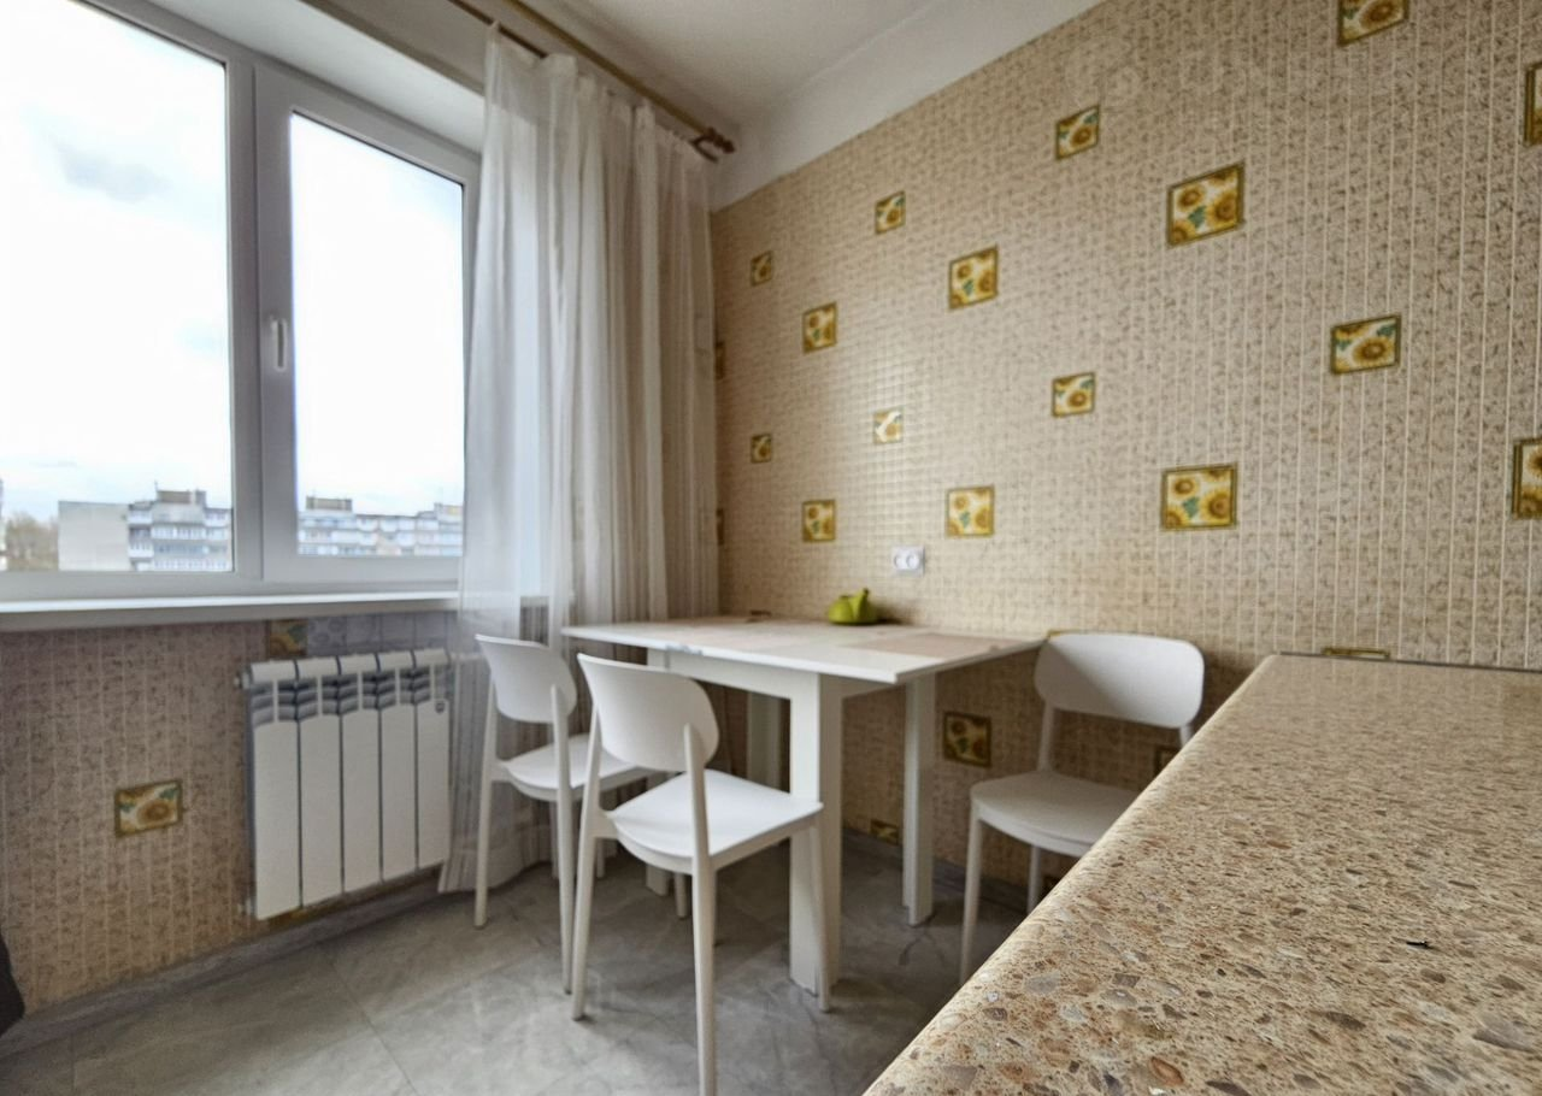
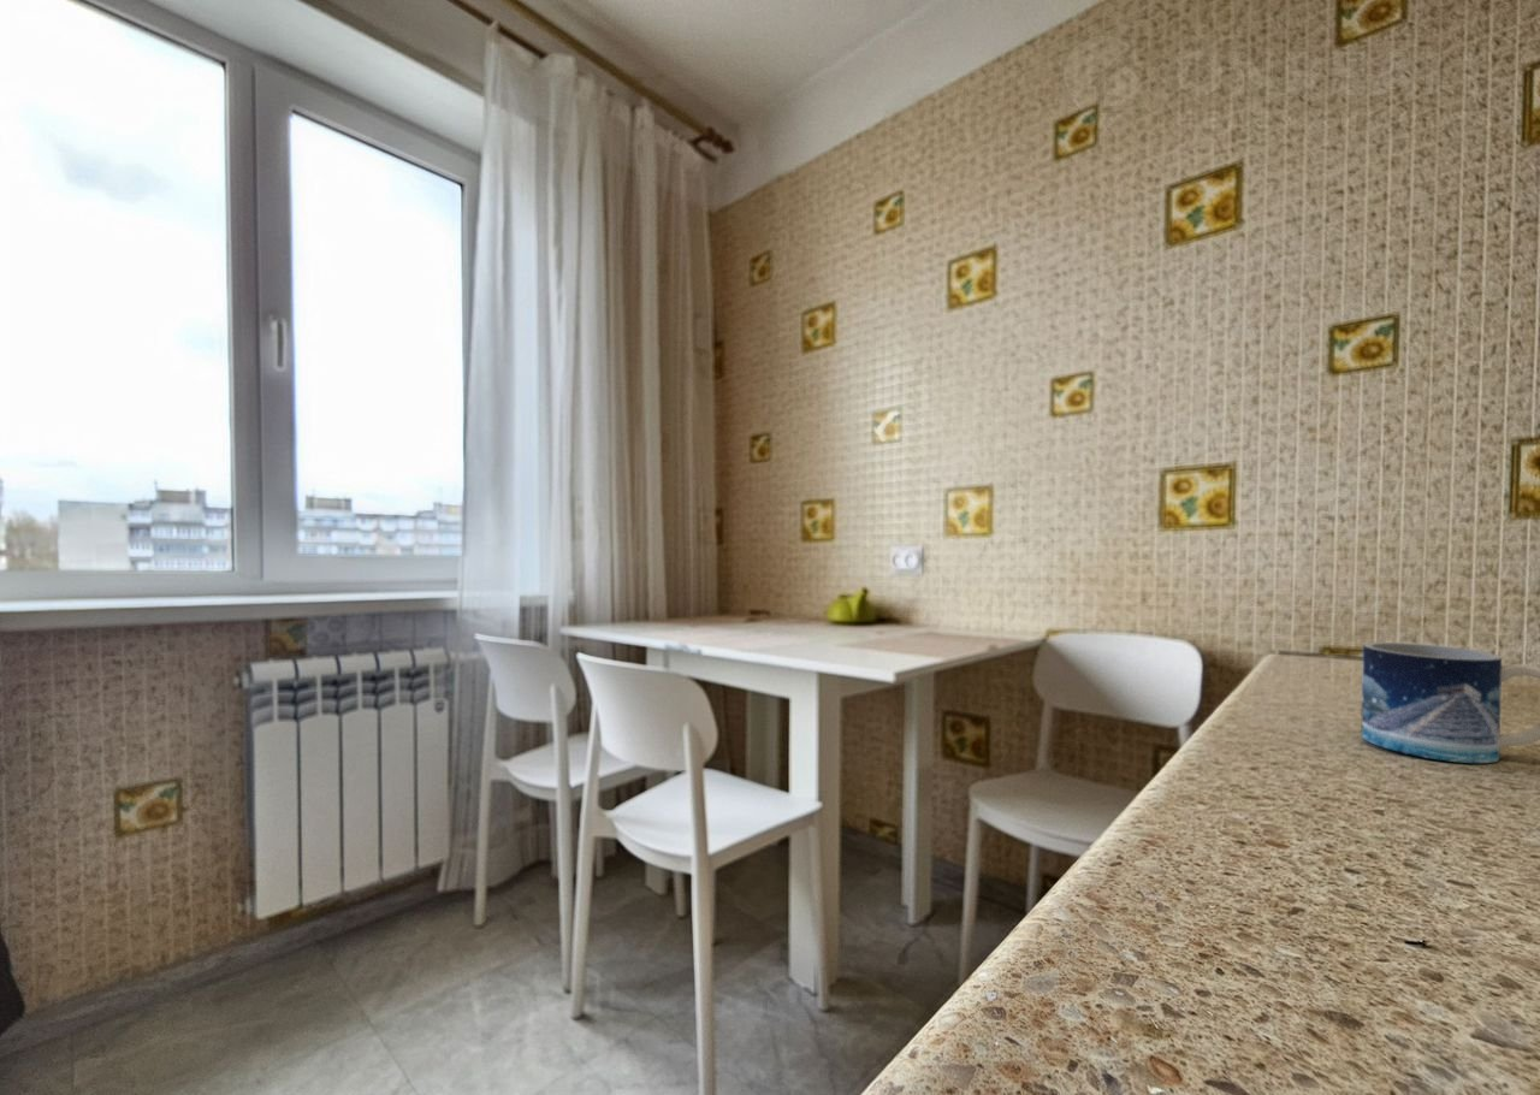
+ mug (1457, 702)
